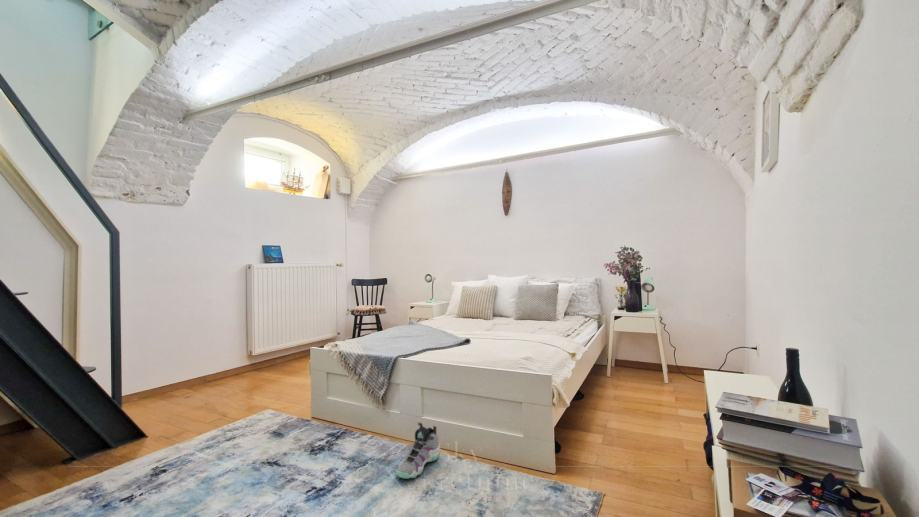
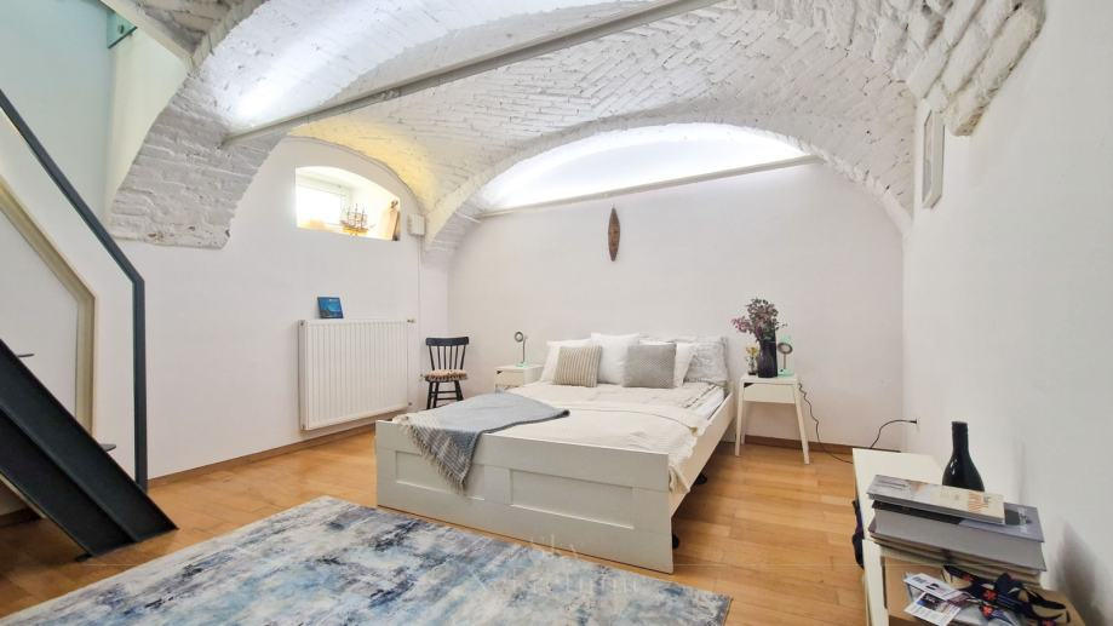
- sneaker (418, 445)
